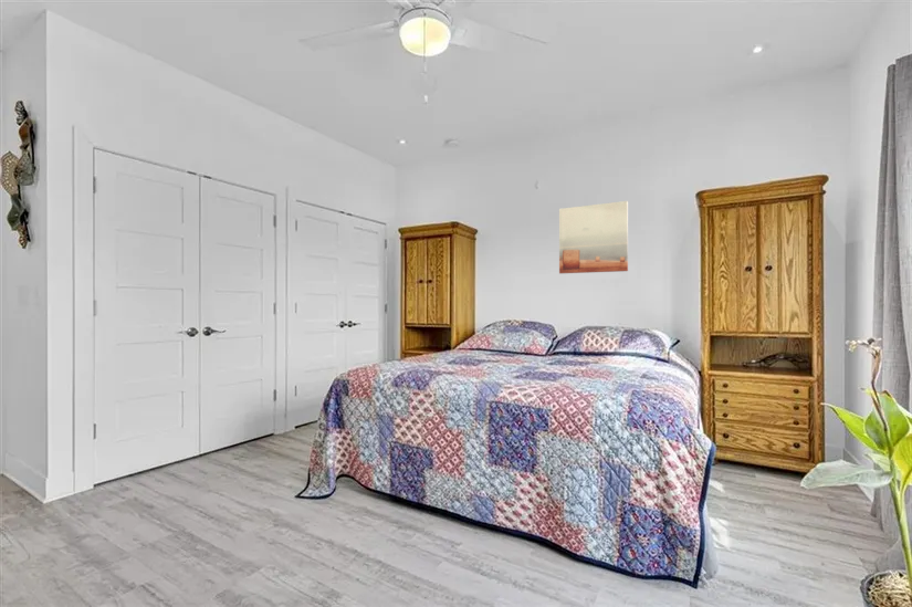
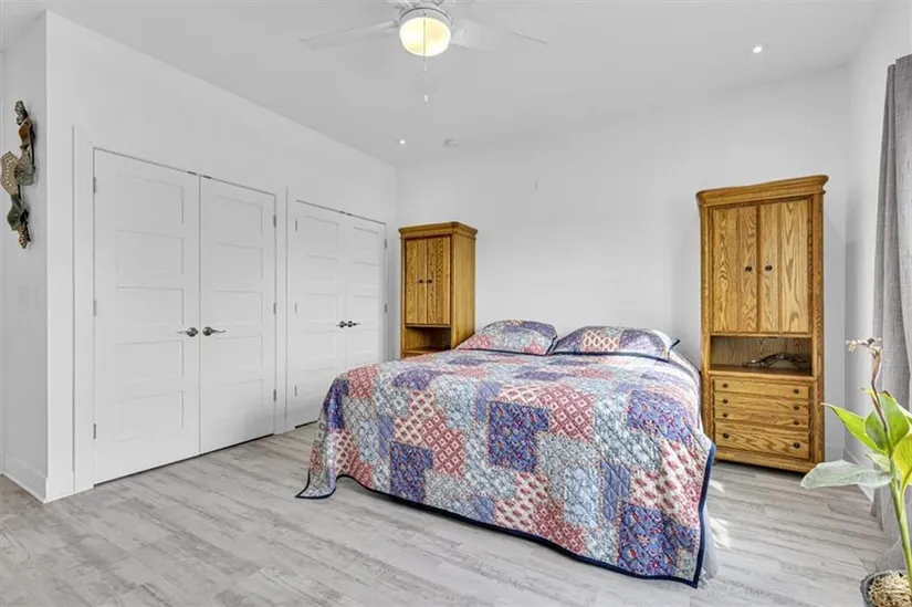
- wall art (591, 239)
